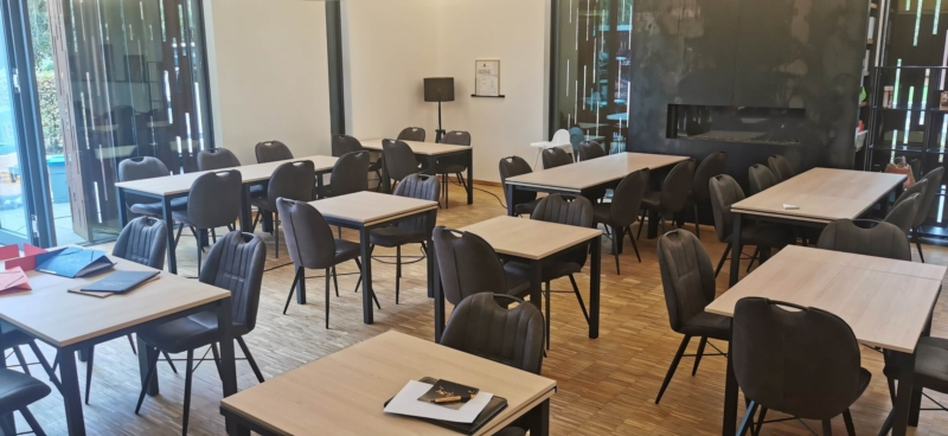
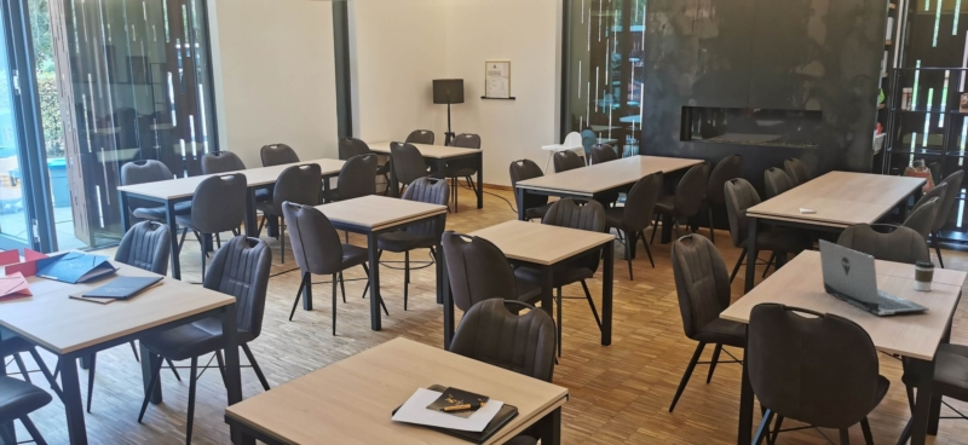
+ laptop computer (871, 274)
+ coffee cup (923, 276)
